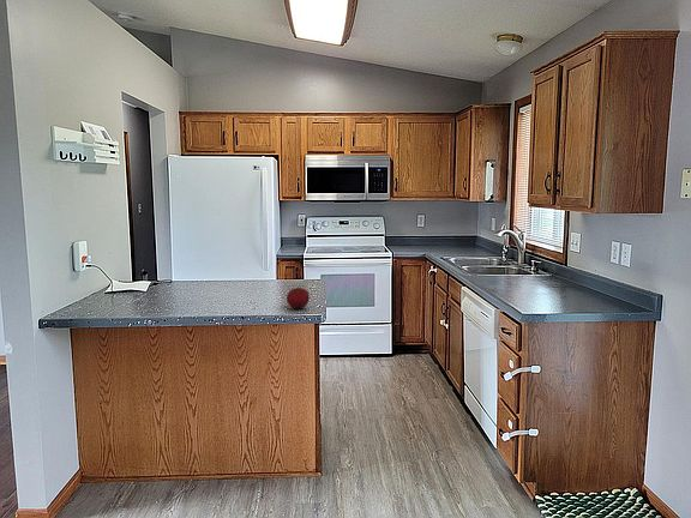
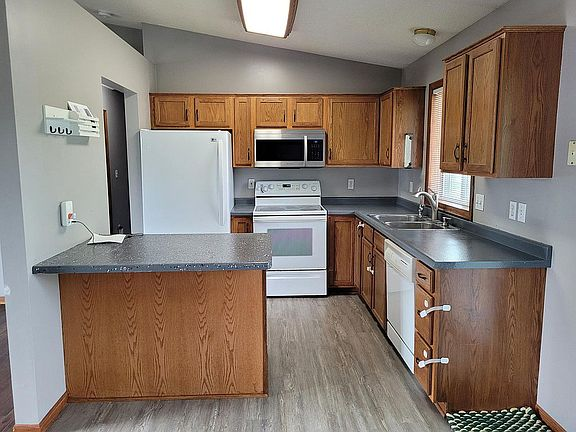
- fruit (298, 297)
